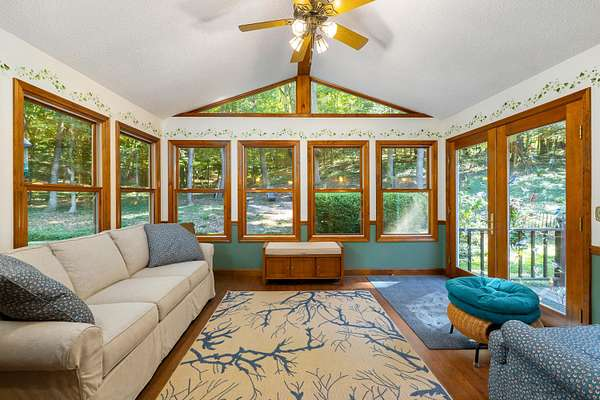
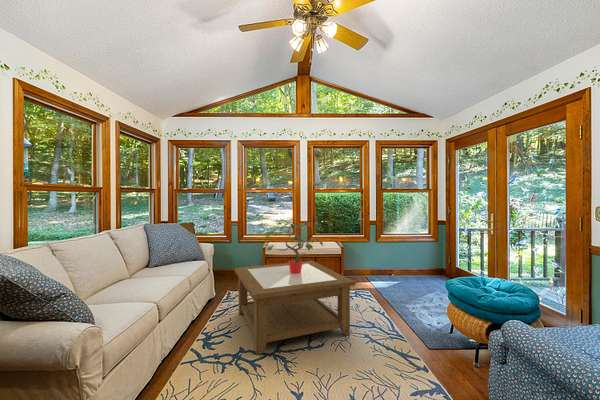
+ coffee table (289, 298)
+ potted plant (293, 247)
